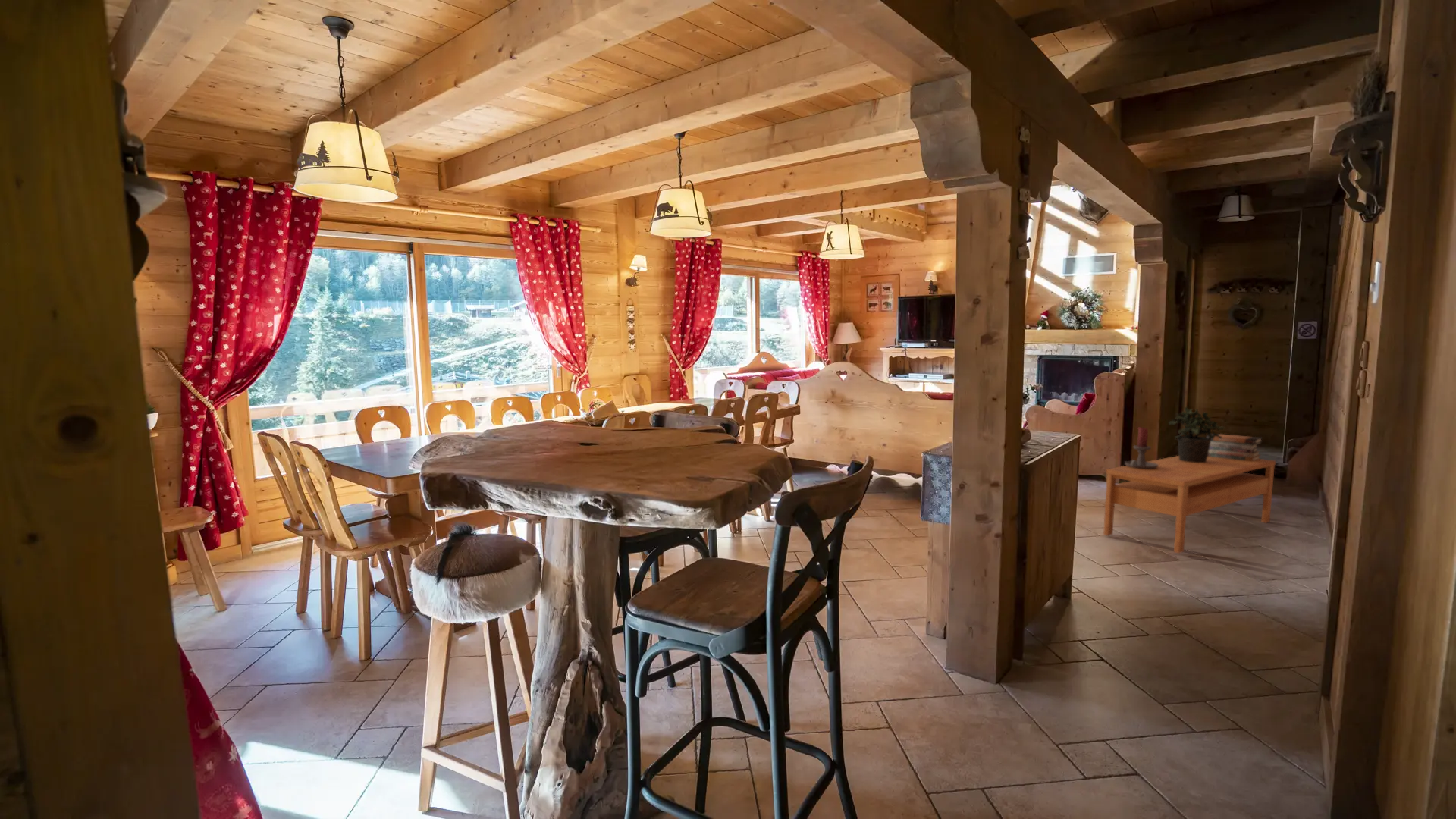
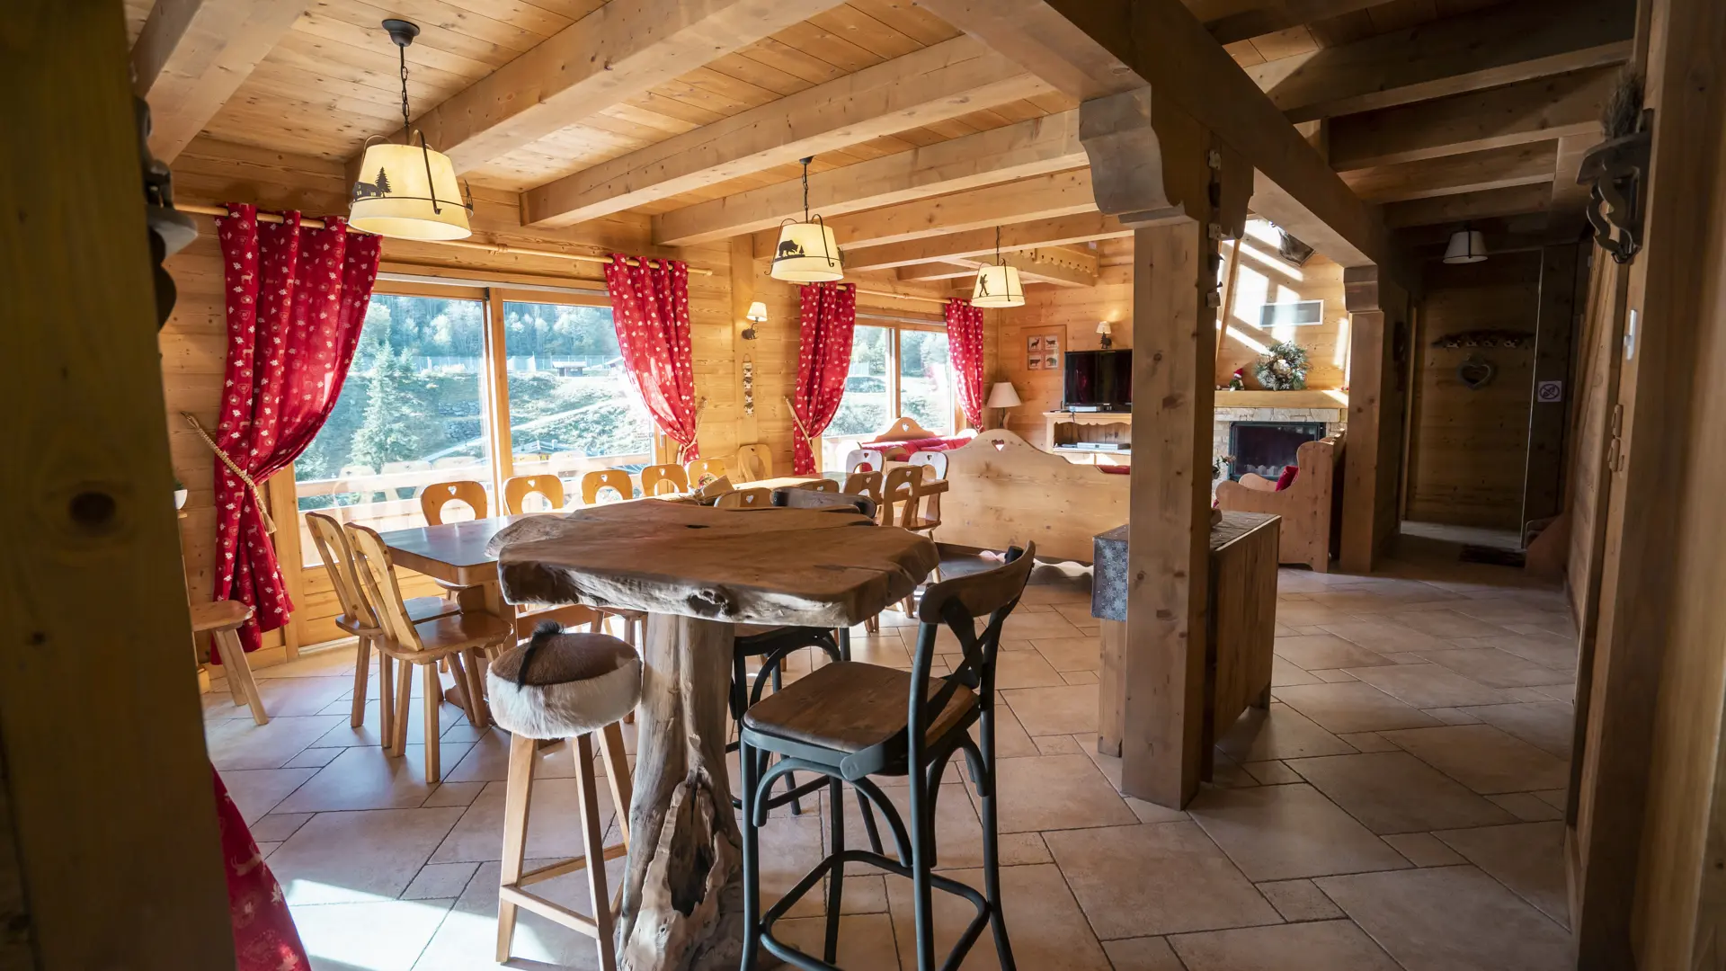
- potted plant (1191, 433)
- coffee table (1191, 497)
- book stack (1232, 447)
- candle holder (1140, 447)
